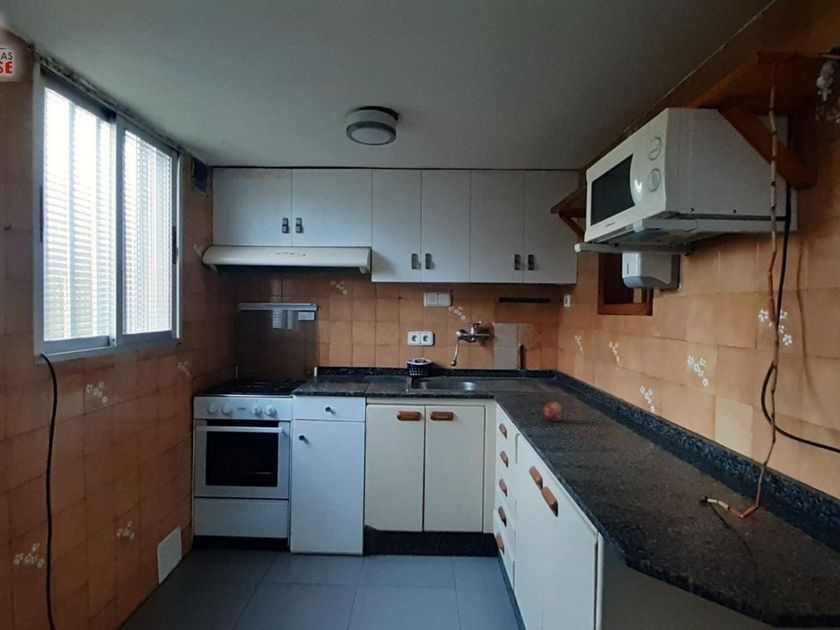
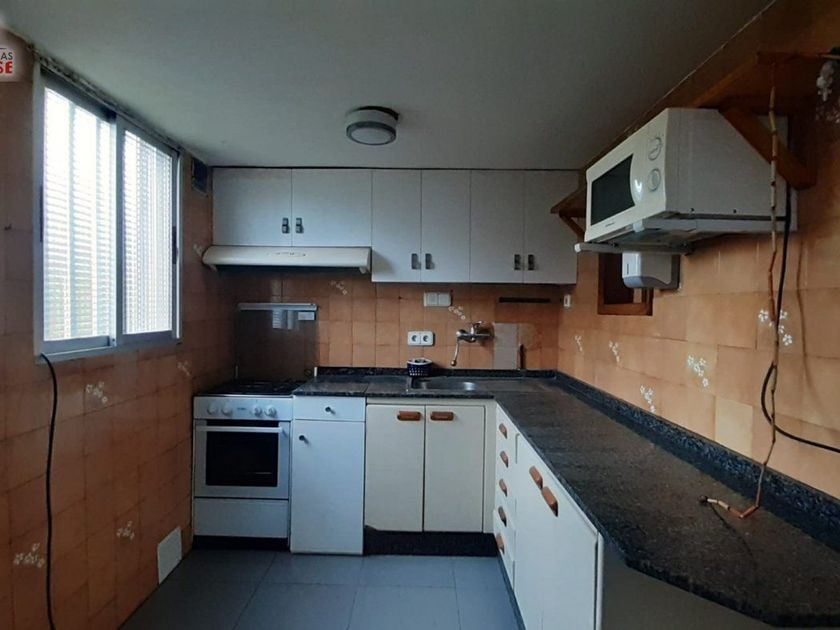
- fruit (552, 411)
